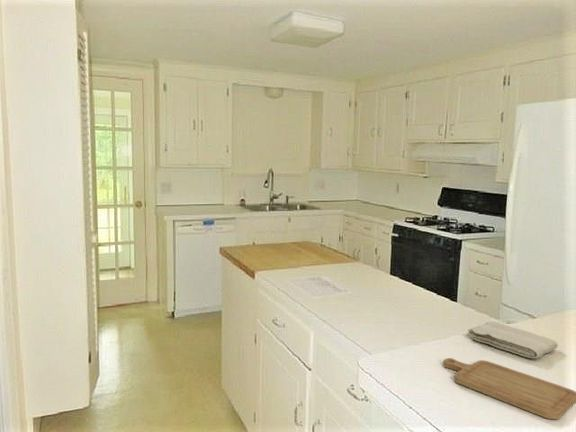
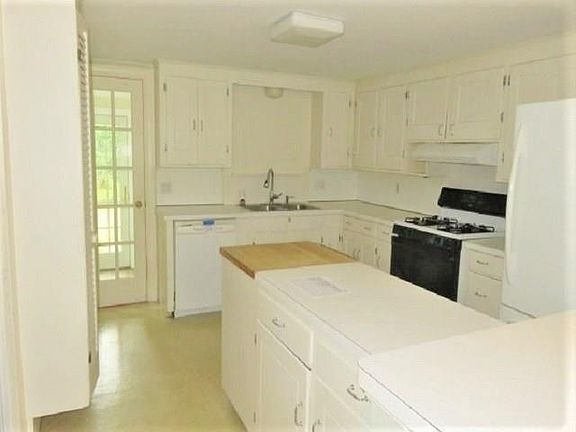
- washcloth (510, 337)
- chopping board (500, 381)
